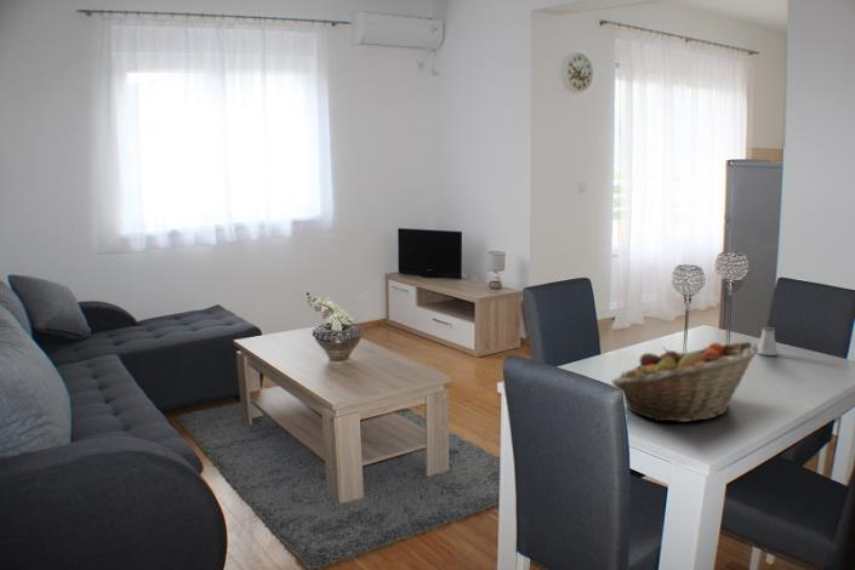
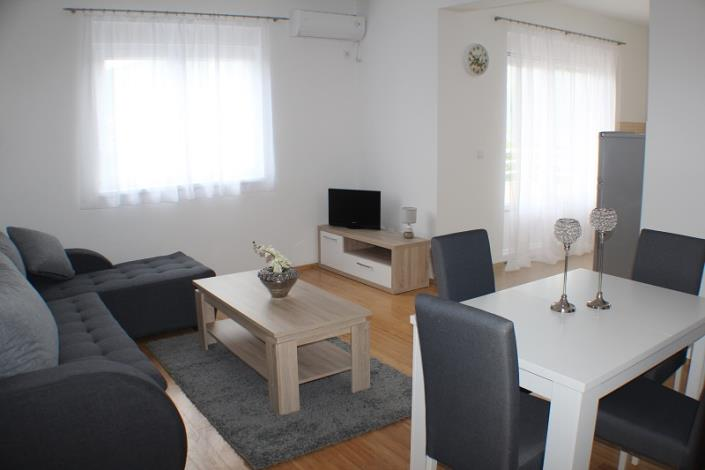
- saltshaker (768, 340)
- fruit basket (684, 375)
